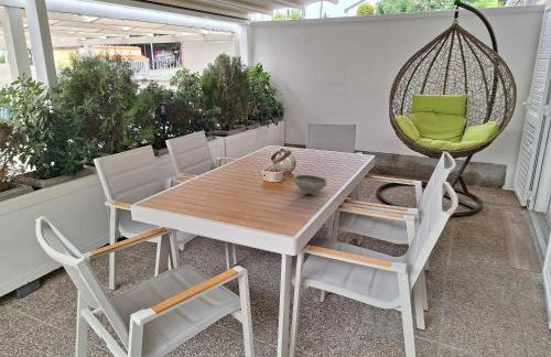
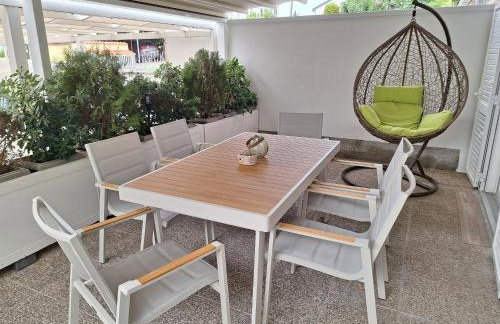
- bowl (310, 185)
